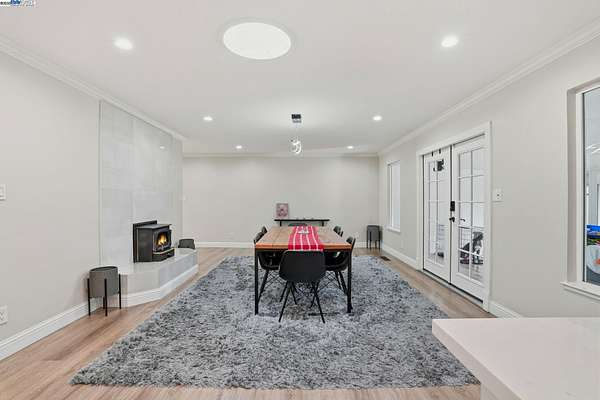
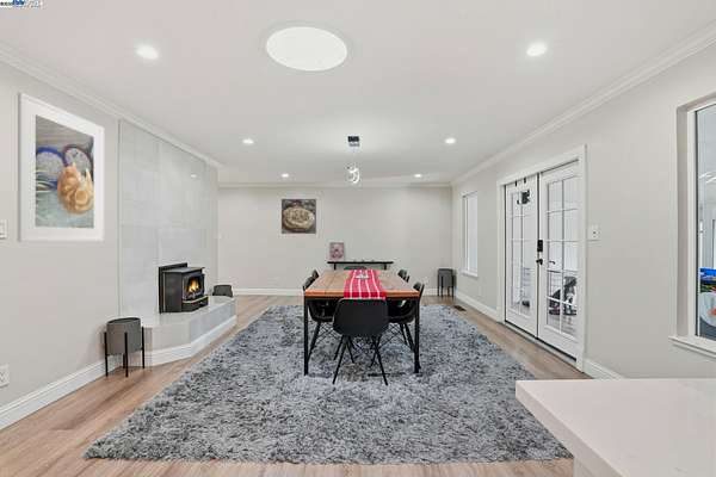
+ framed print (298, 216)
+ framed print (66, 176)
